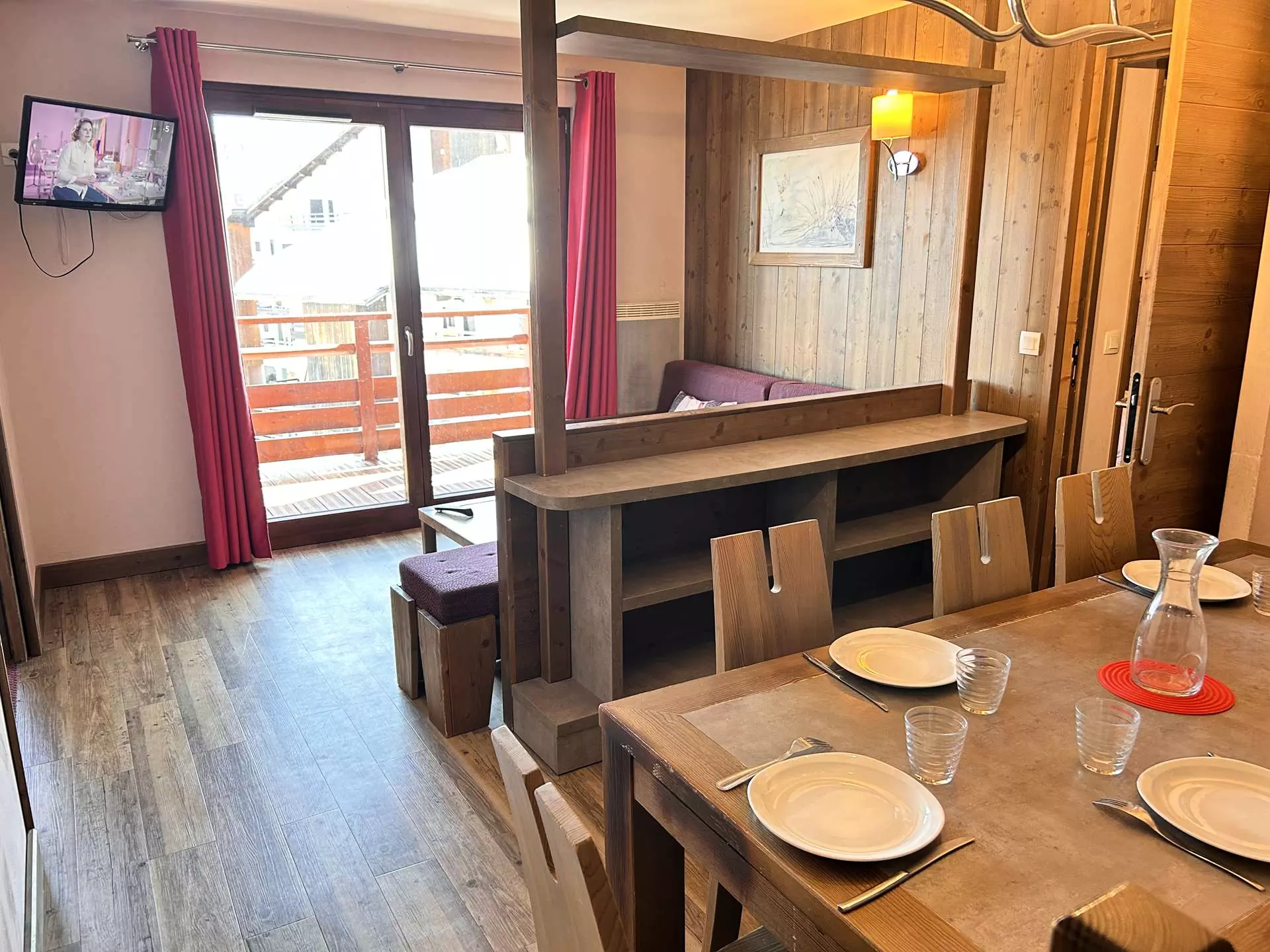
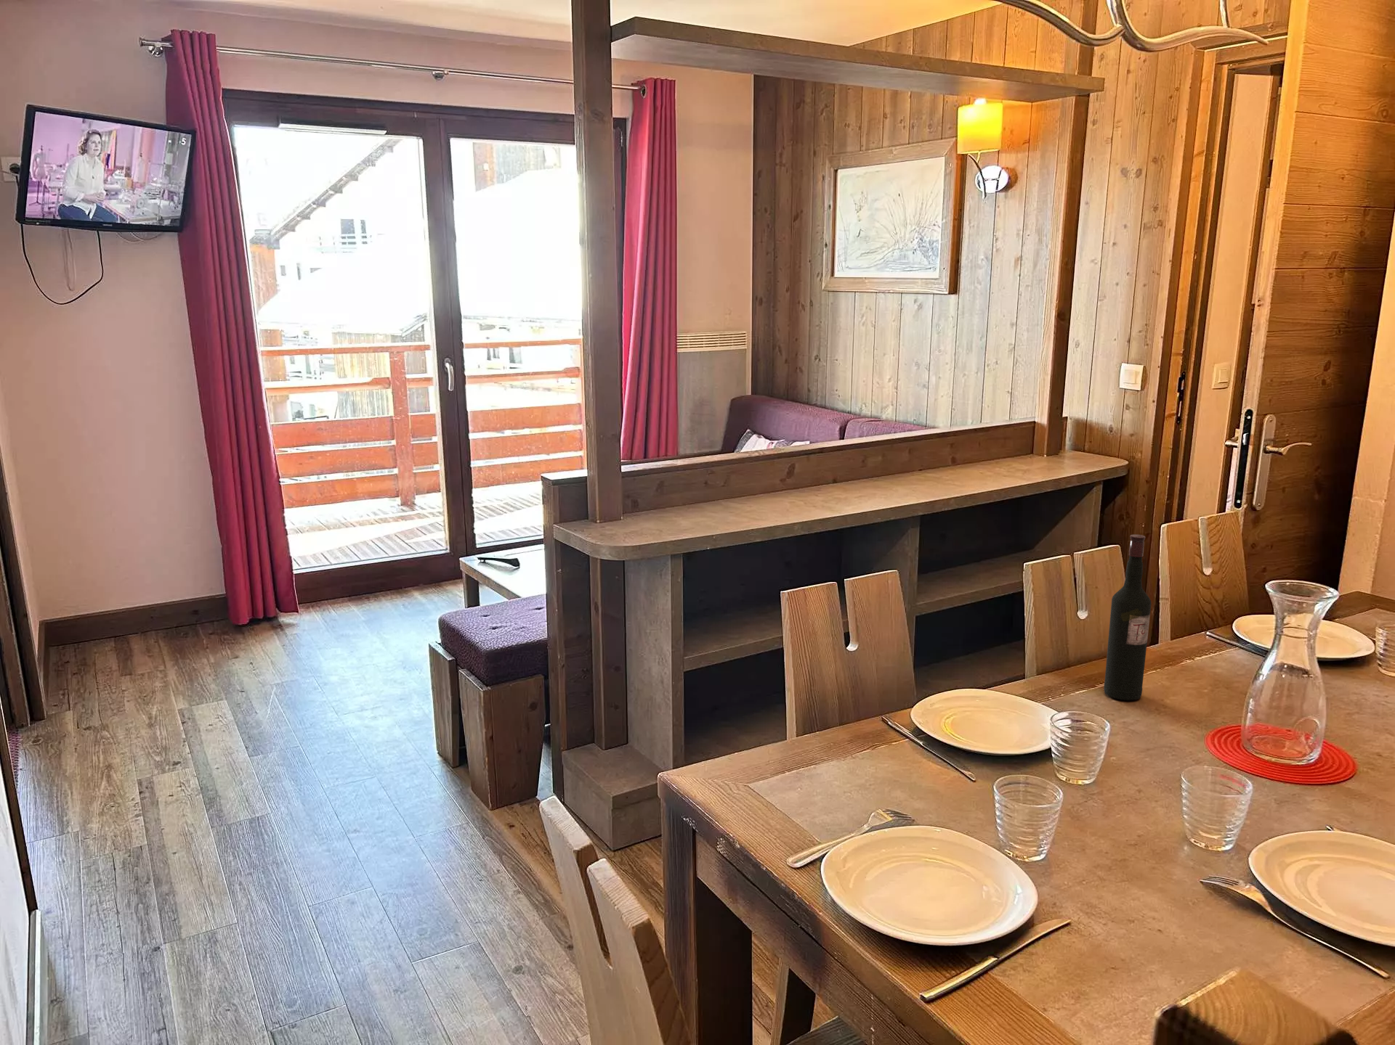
+ wine bottle (1130, 616)
